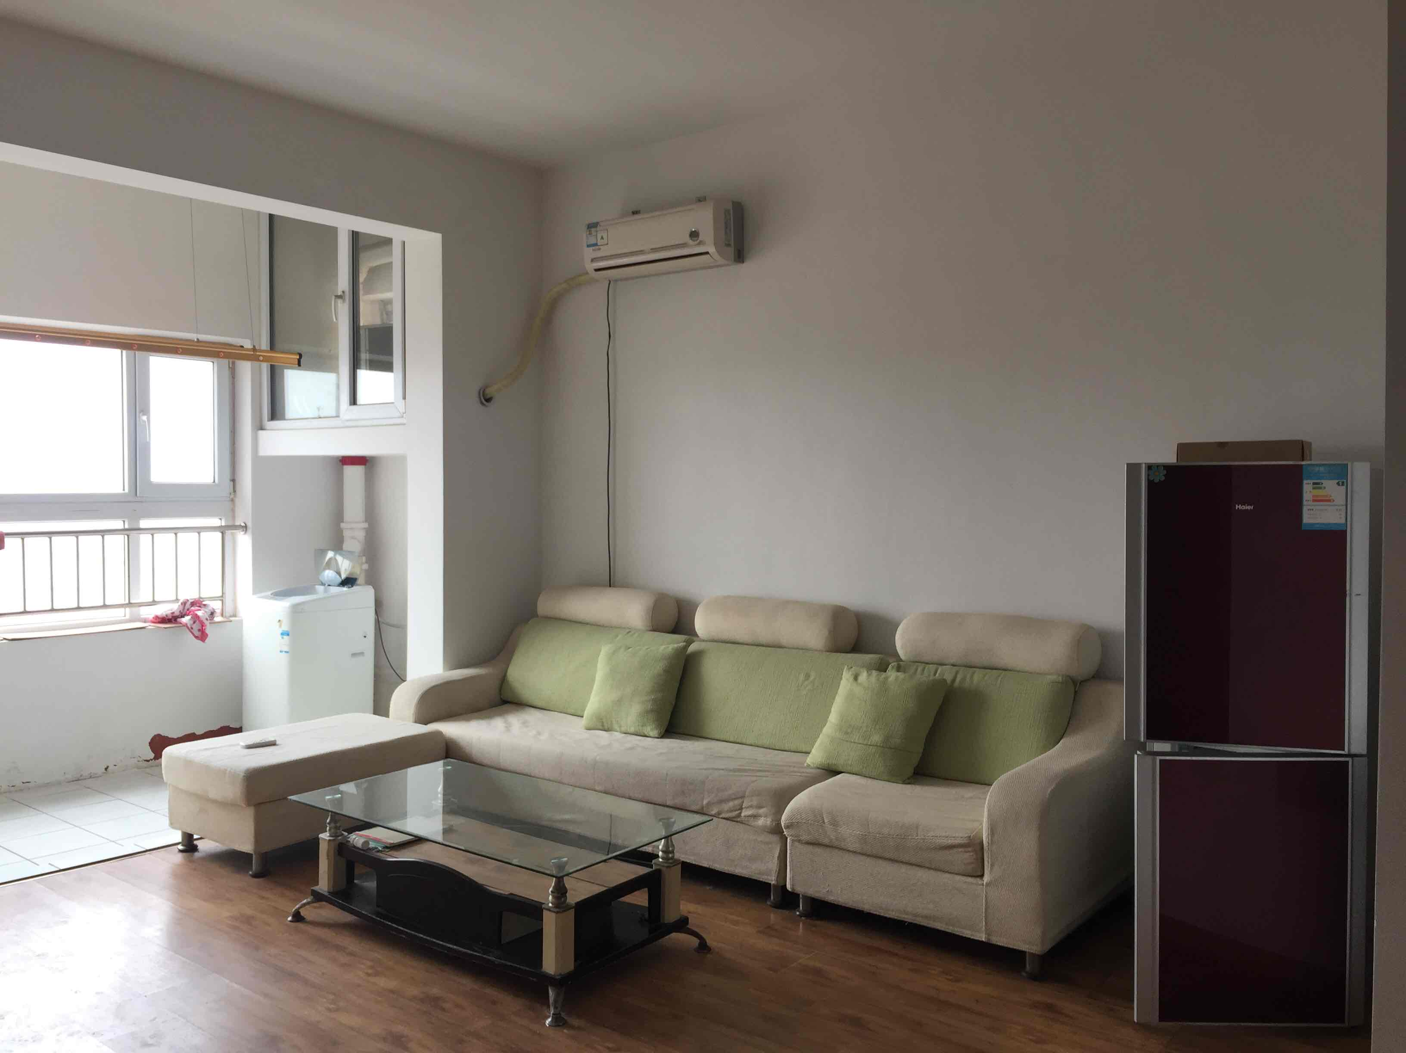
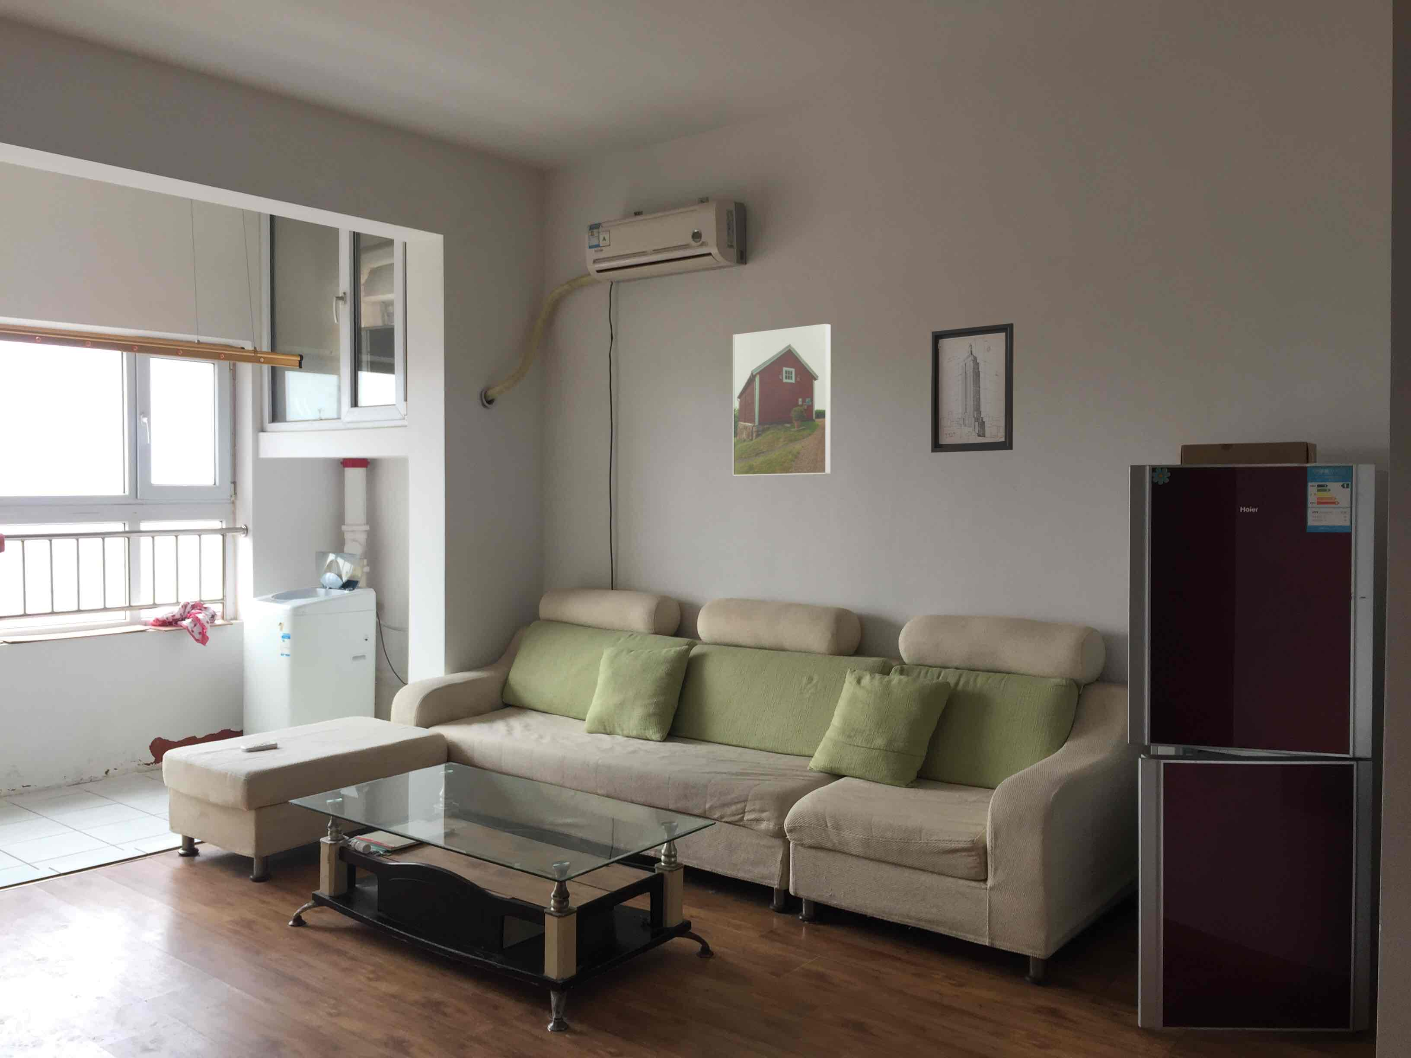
+ wall art (971, 389)
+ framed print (780, 402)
